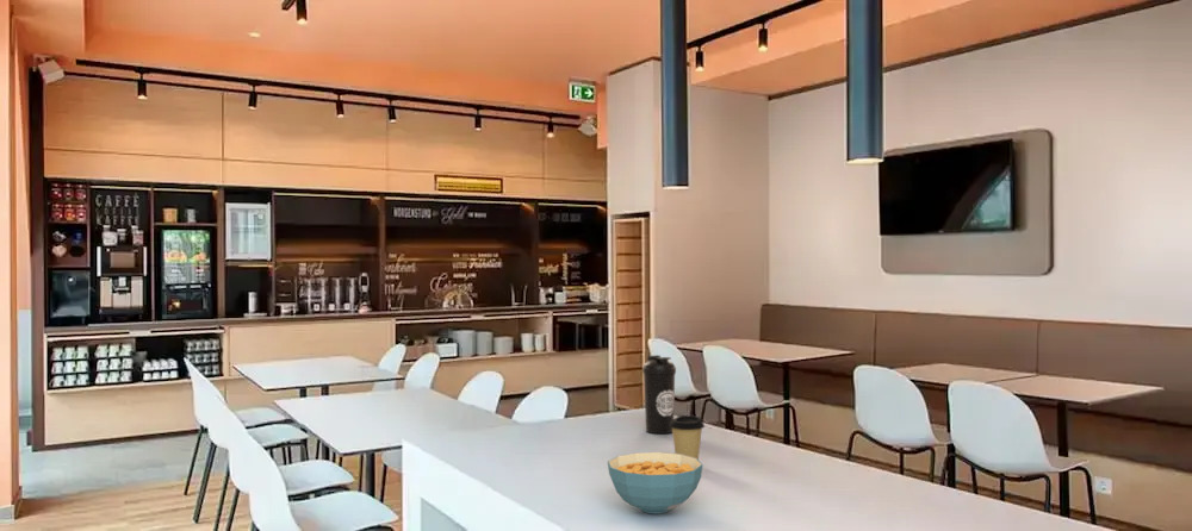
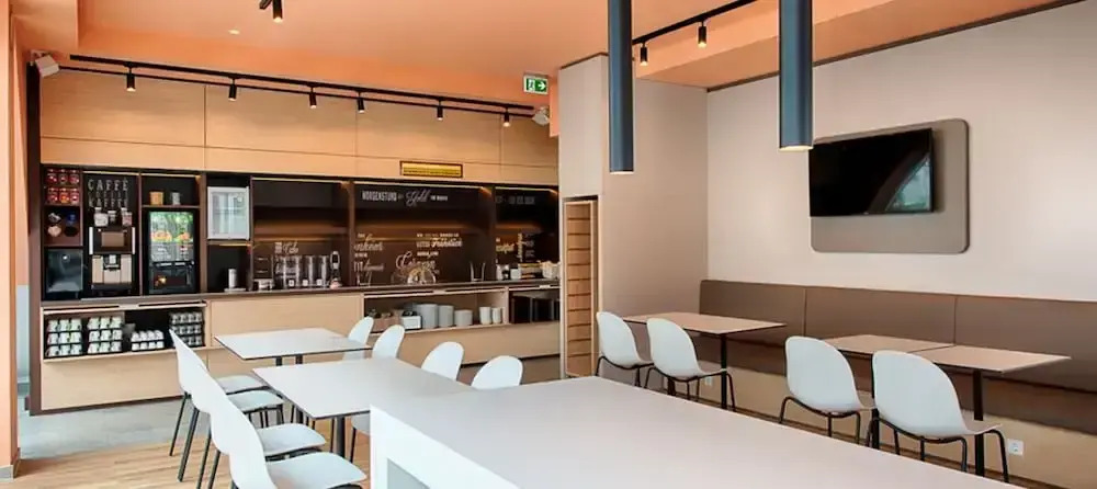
- cereal bowl (654, 486)
- water bottle (659, 393)
- coffee cup (687, 441)
